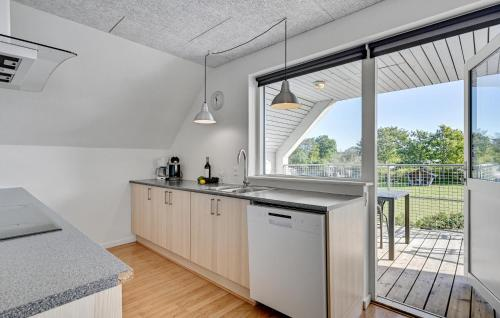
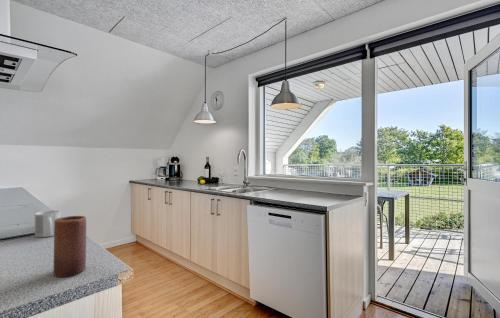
+ candle (70, 244)
+ mug (48, 224)
